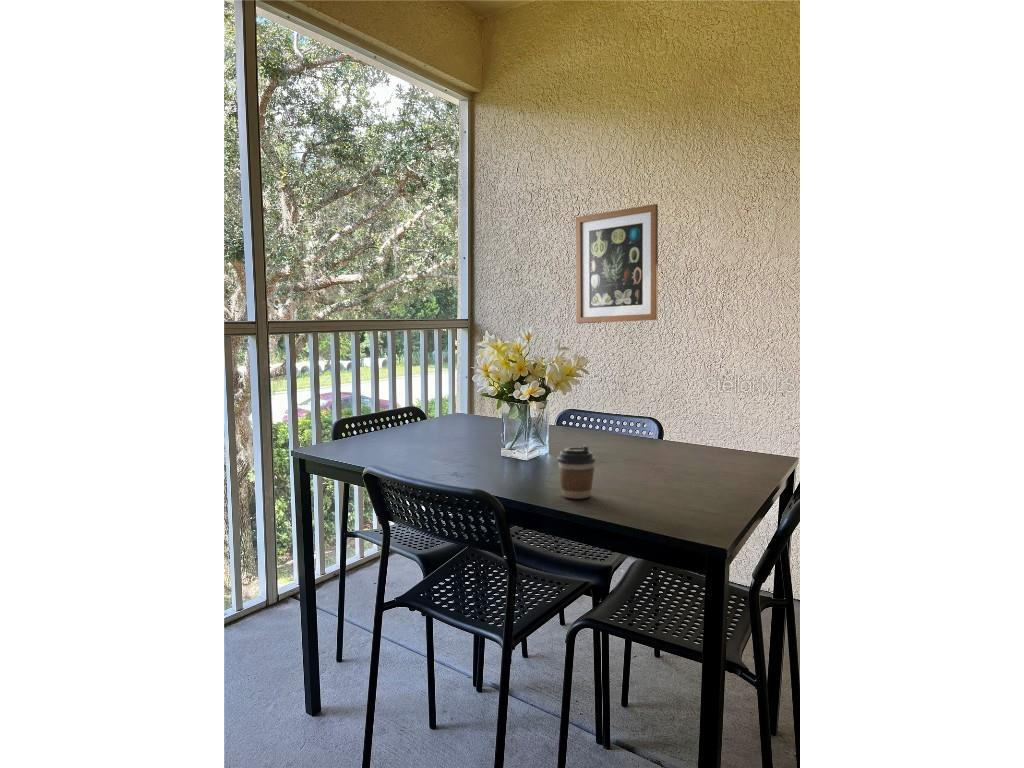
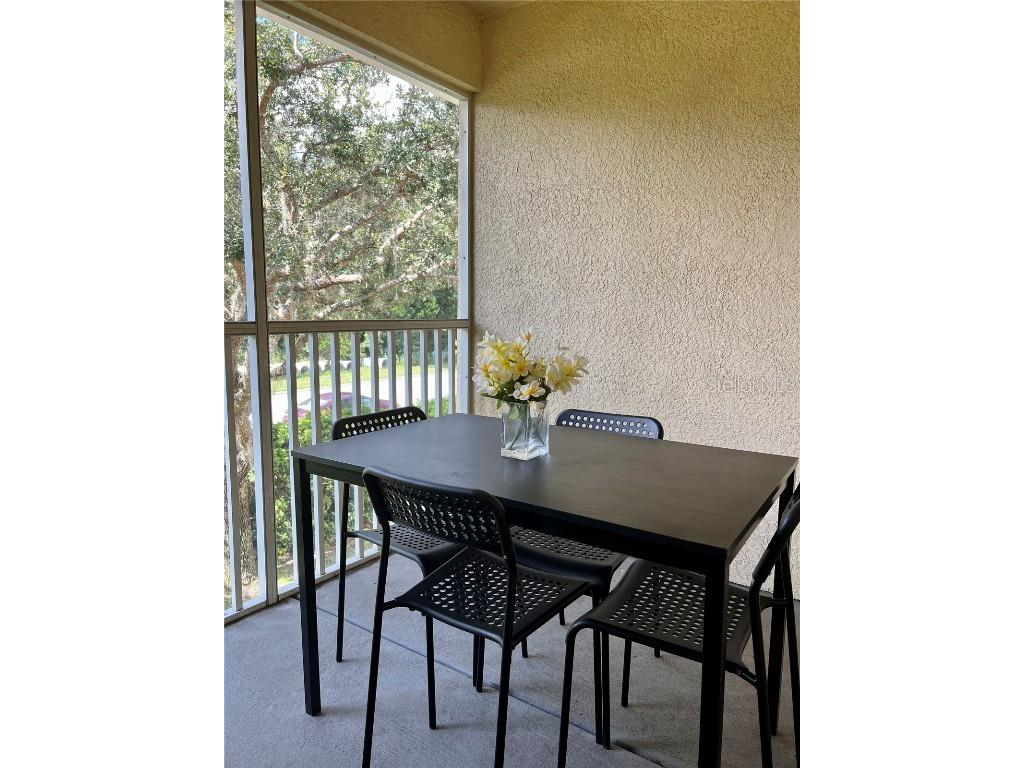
- coffee cup (576, 470)
- wall art (615, 266)
